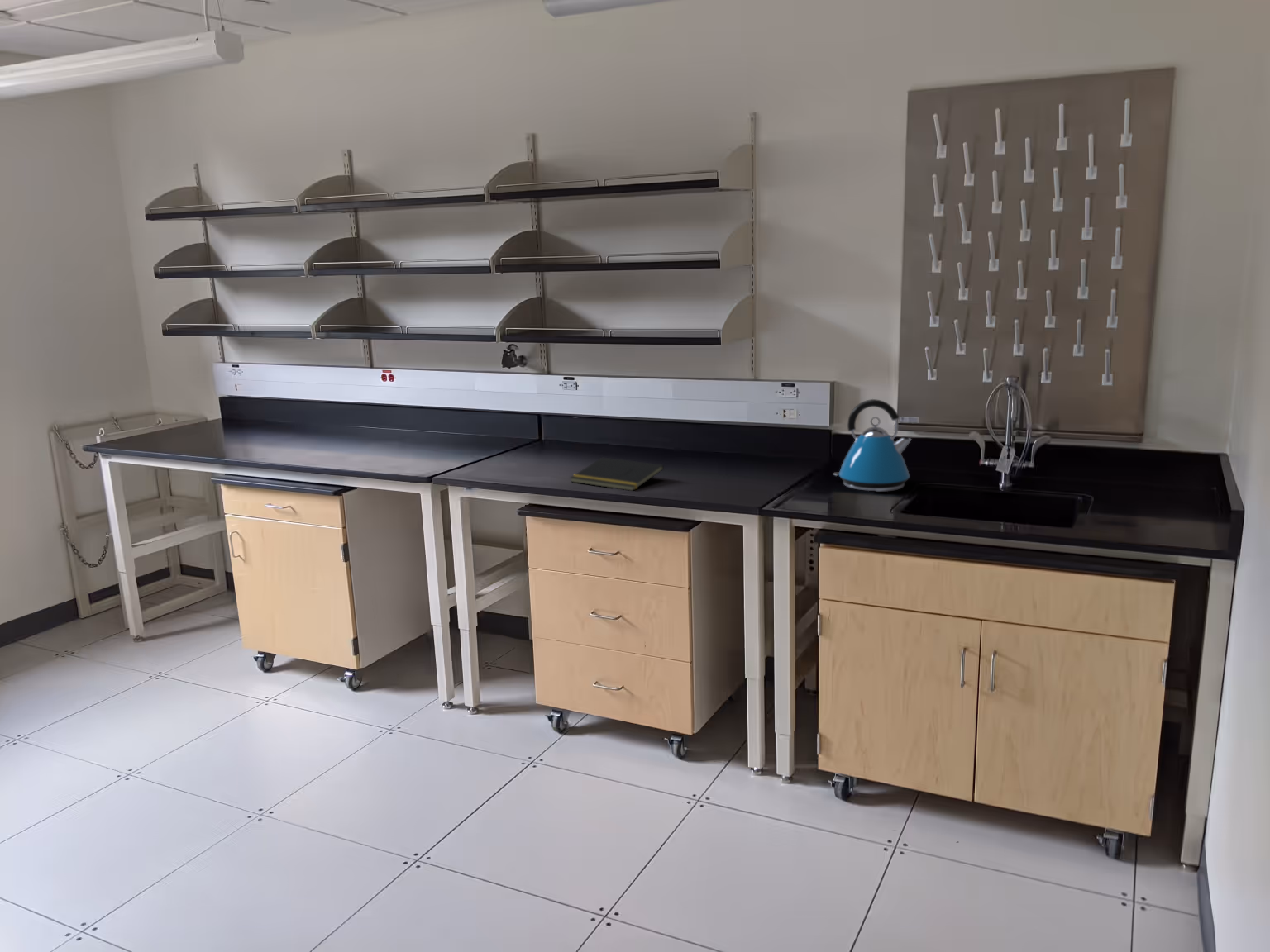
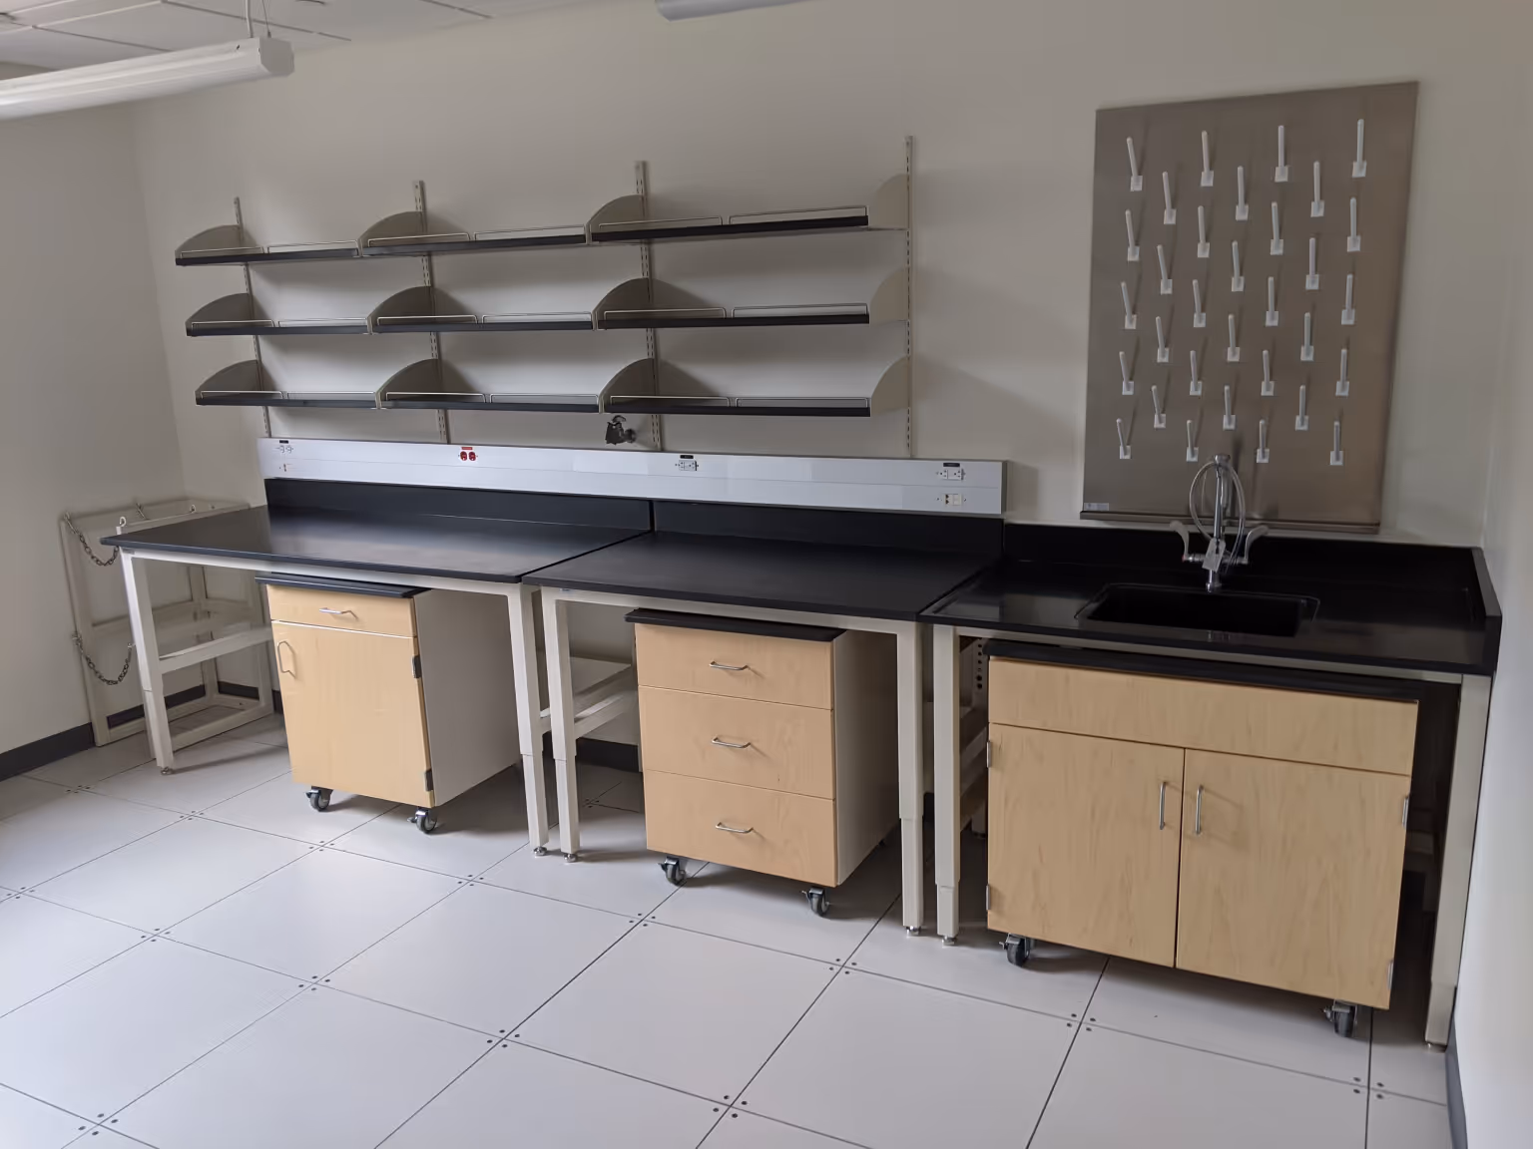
- kettle (872, 442)
- notepad (617, 473)
